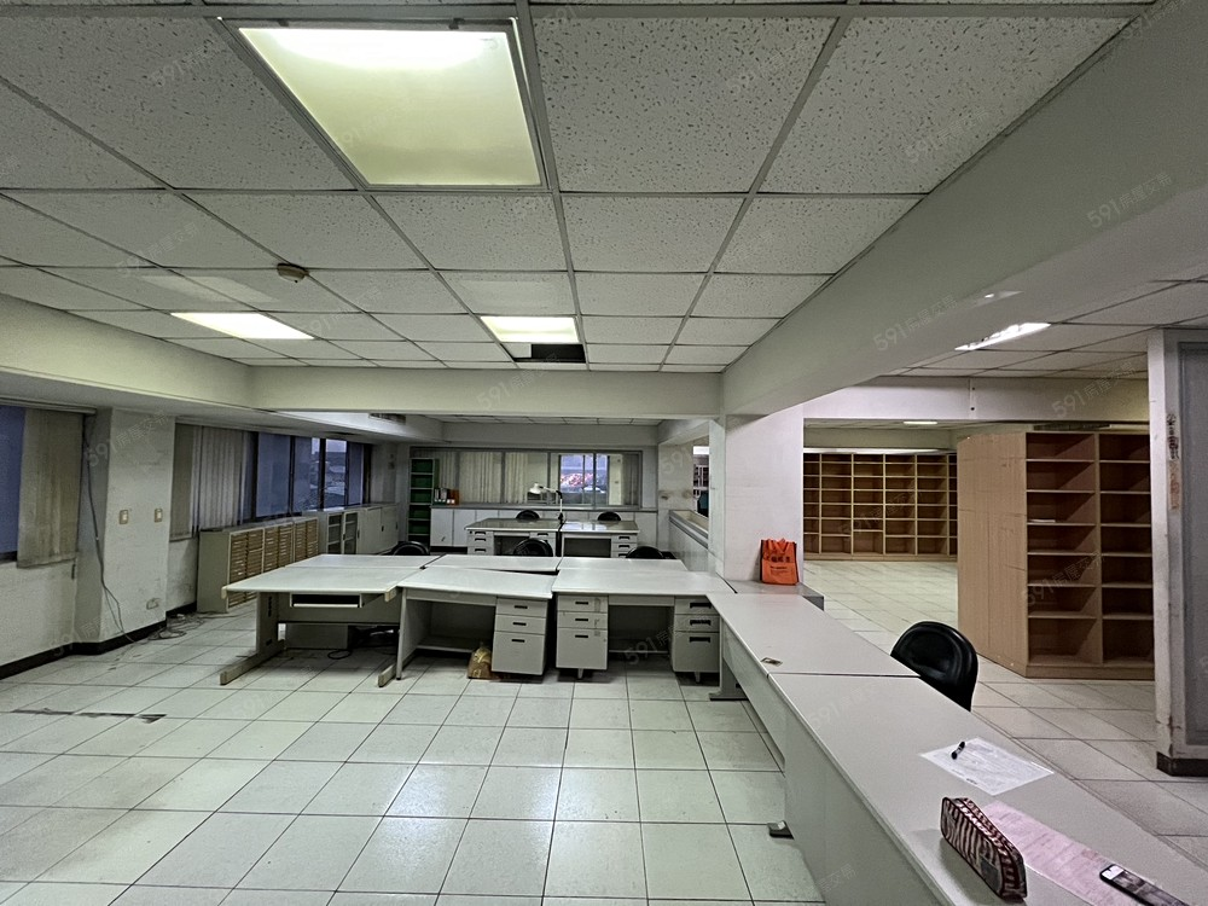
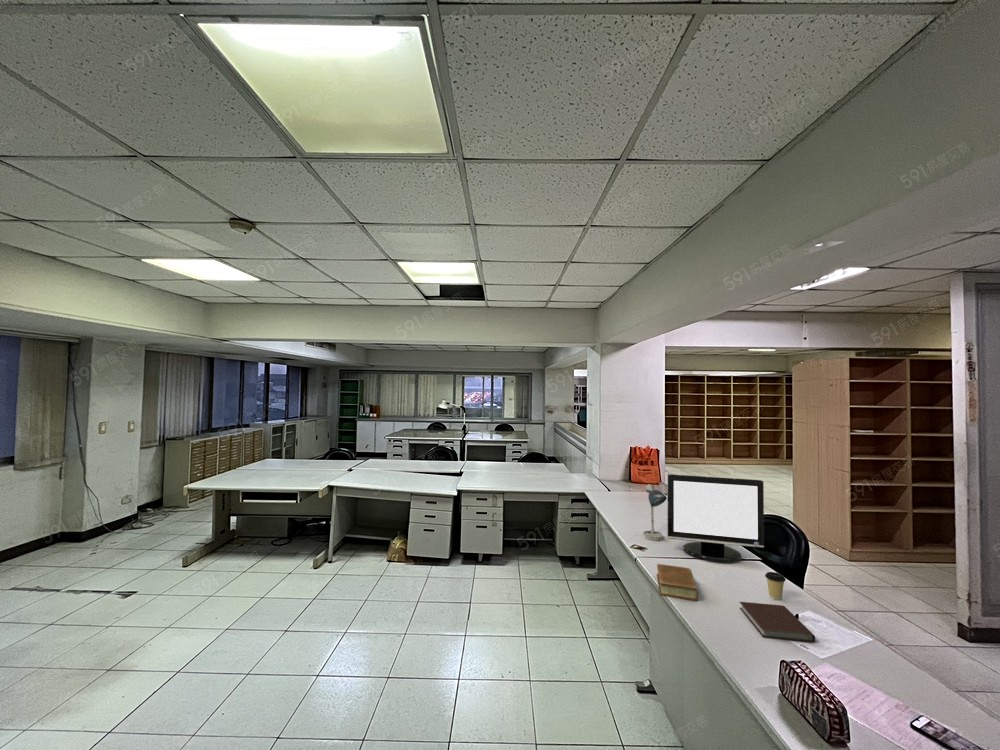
+ notebook (774, 620)
+ coffee cup (775, 585)
+ desk lamp (652, 511)
+ book (676, 581)
+ monitor (711, 514)
